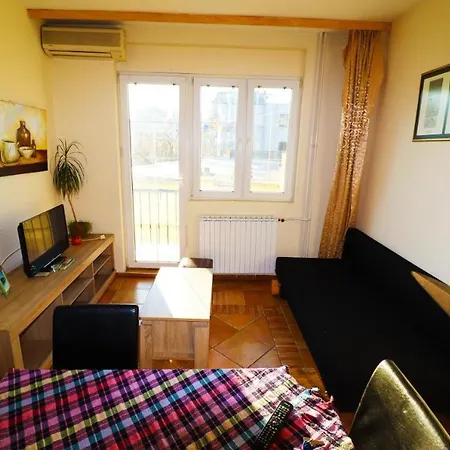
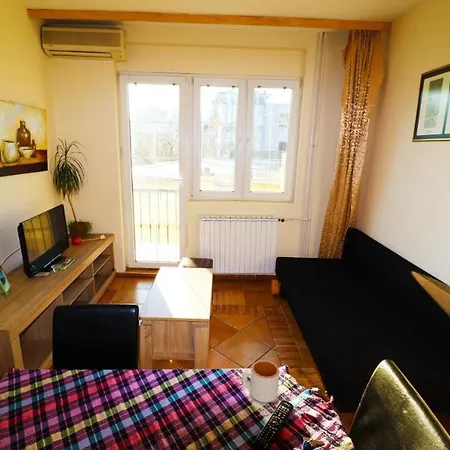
+ mug (260, 380)
